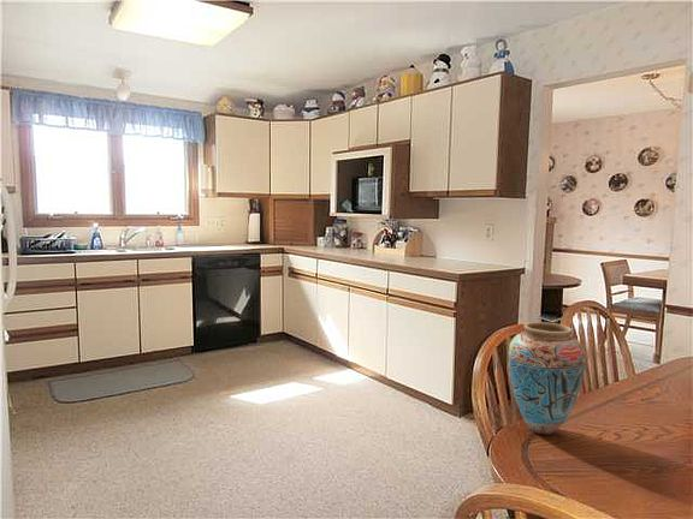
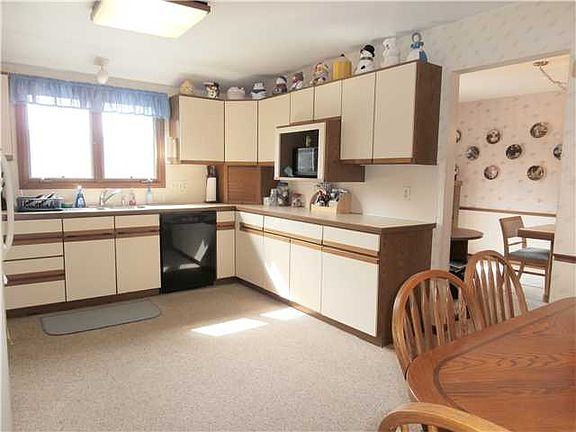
- vase (544, 378)
